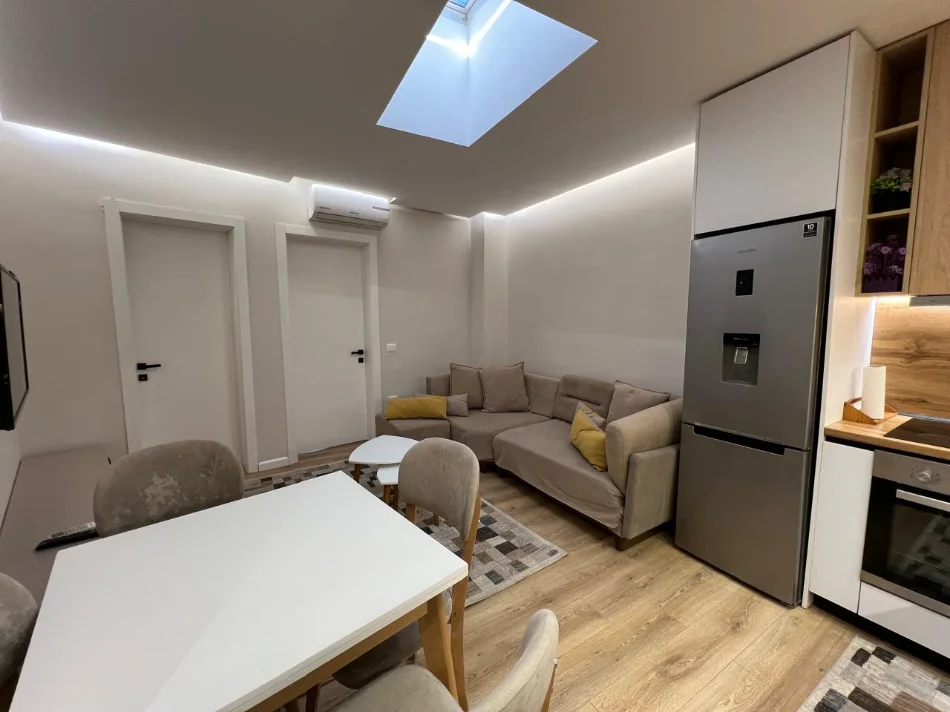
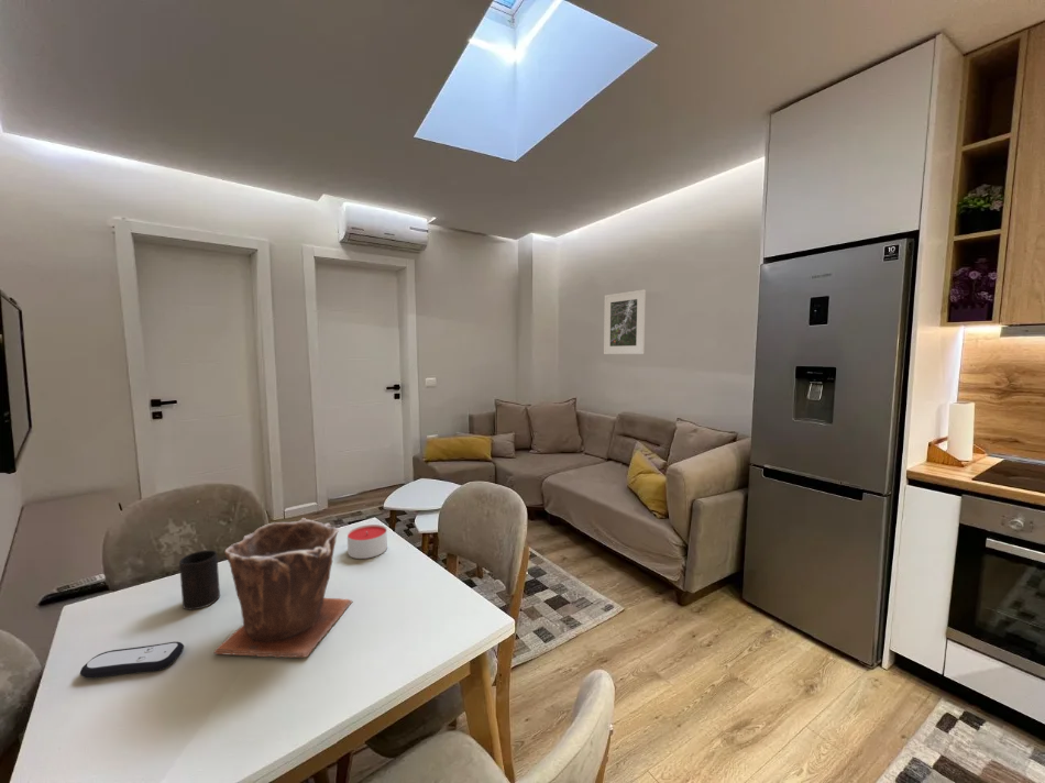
+ cup (199, 578)
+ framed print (623, 323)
+ remote control (132, 659)
+ candle (367, 540)
+ plant pot (287, 580)
